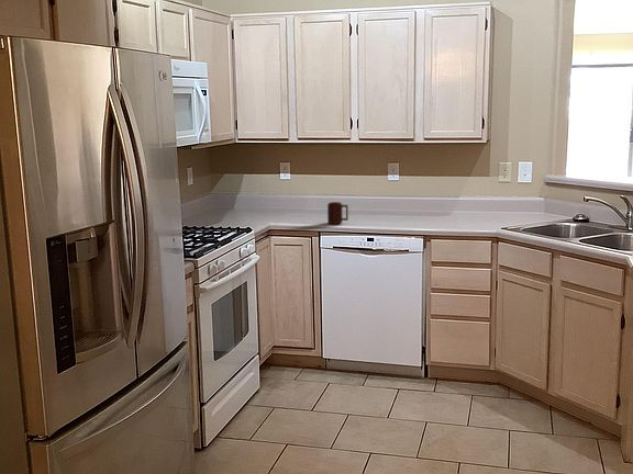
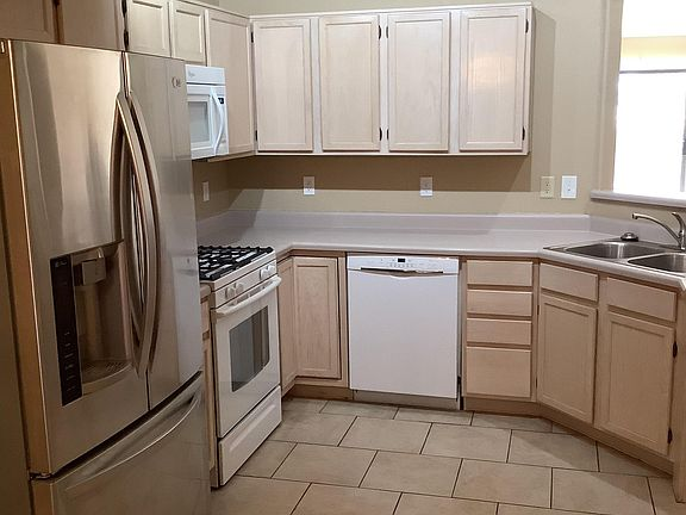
- mug (337, 213)
